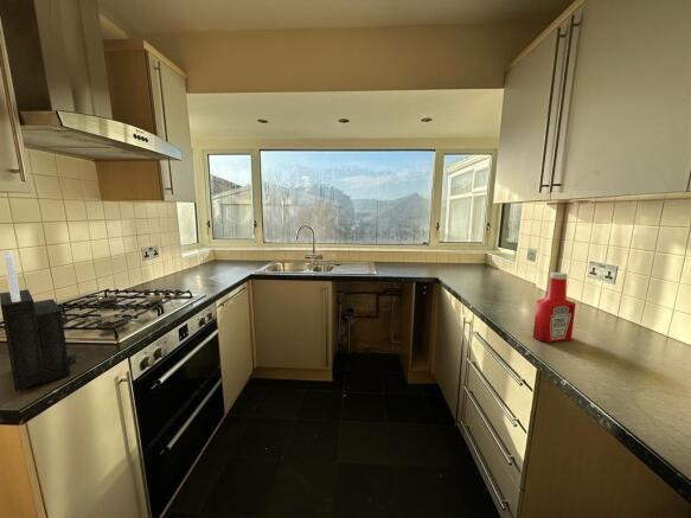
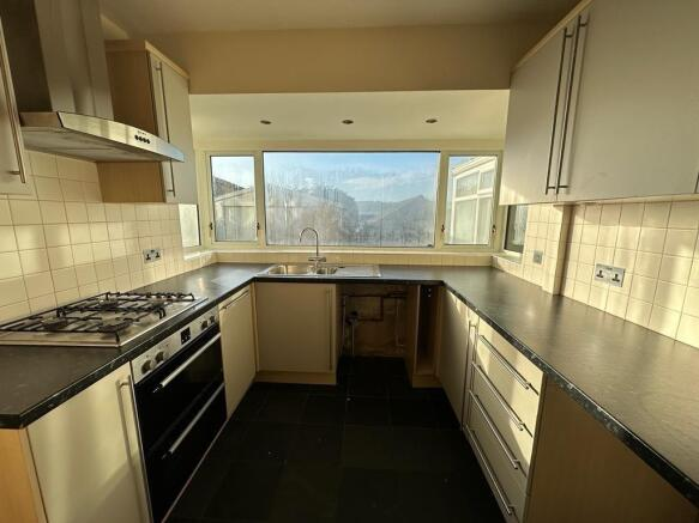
- soap bottle (555, 306)
- knife block (37, 313)
